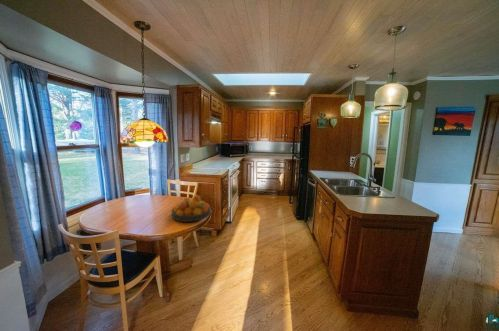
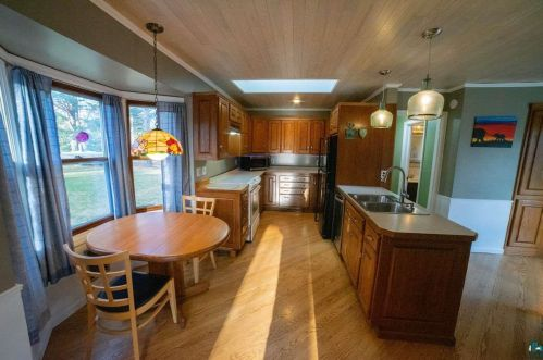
- fruit bowl (191, 206)
